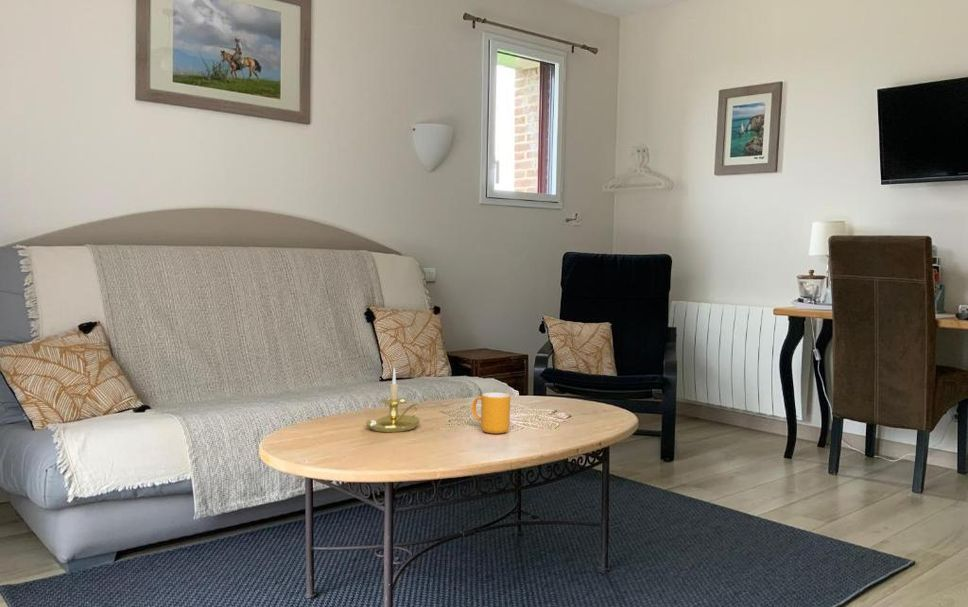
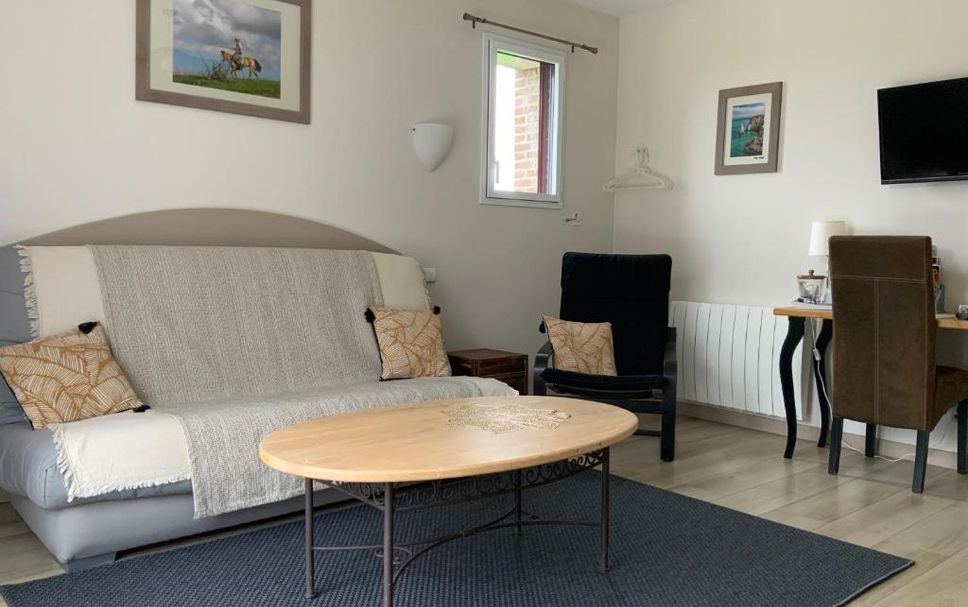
- mug (490, 412)
- candle holder (397, 396)
